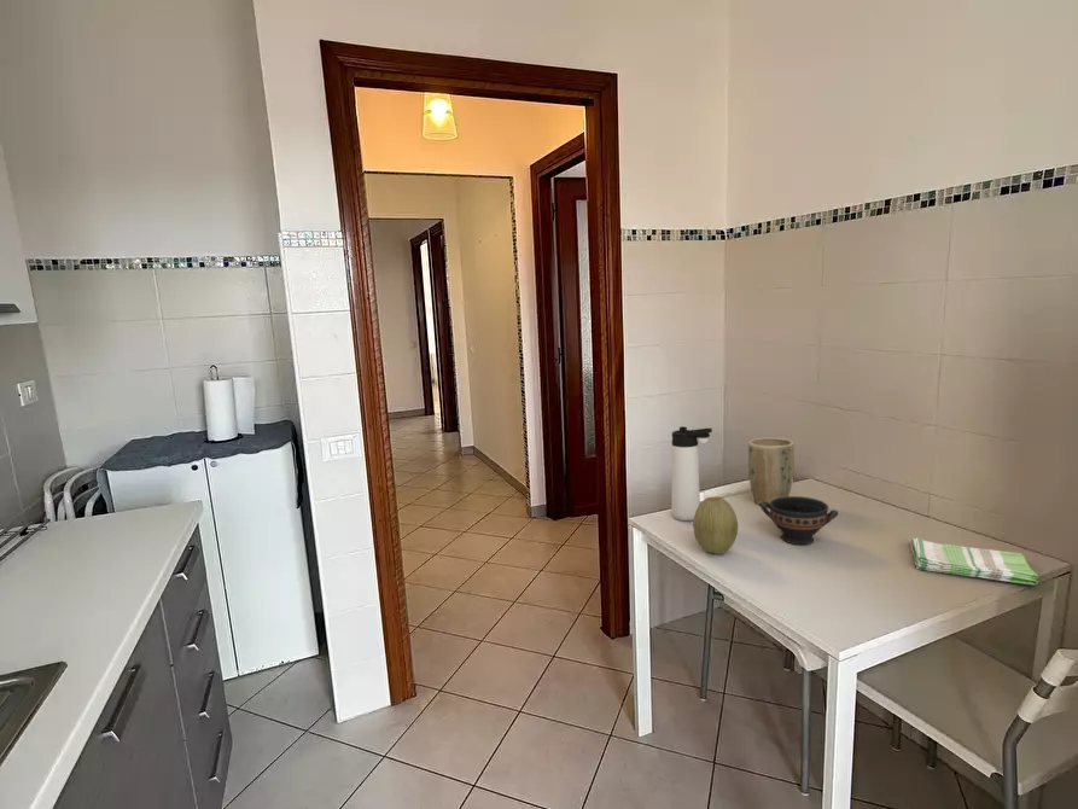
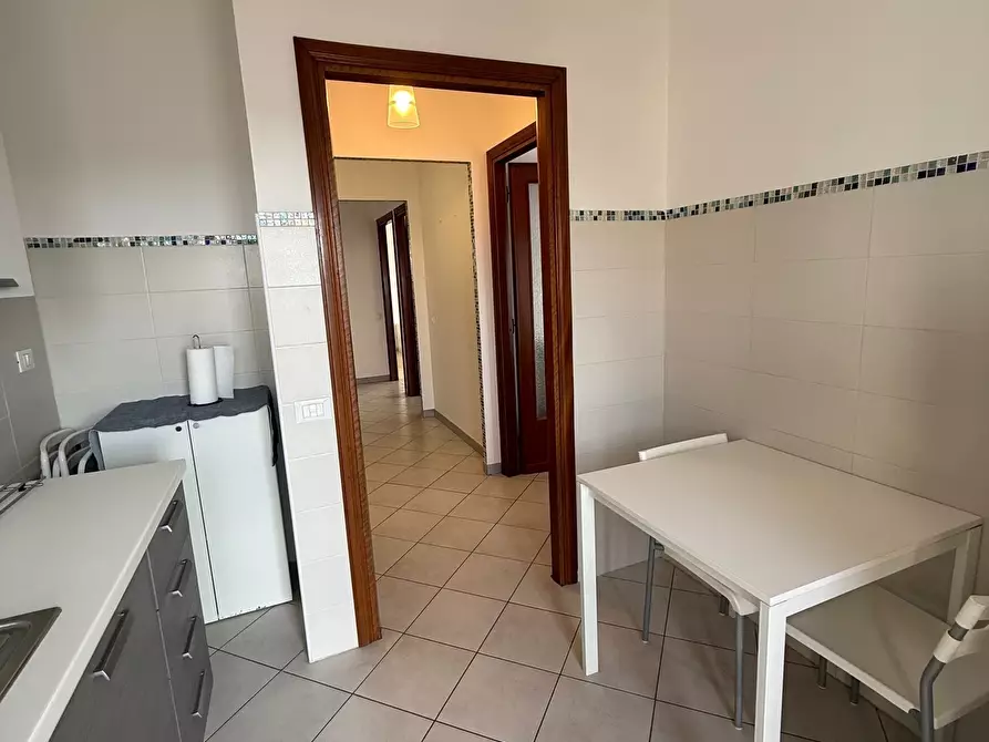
- plant pot (770, 472)
- thermos bottle (692, 472)
- dish towel (968, 557)
- bowl (797, 520)
- fruit (715, 524)
